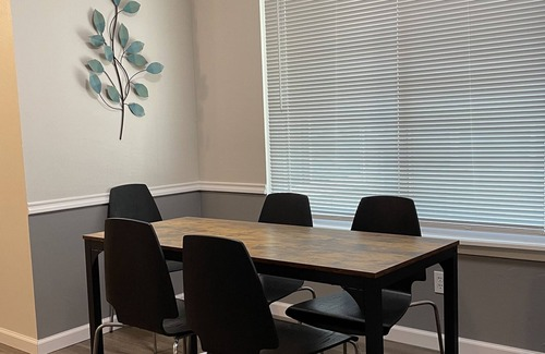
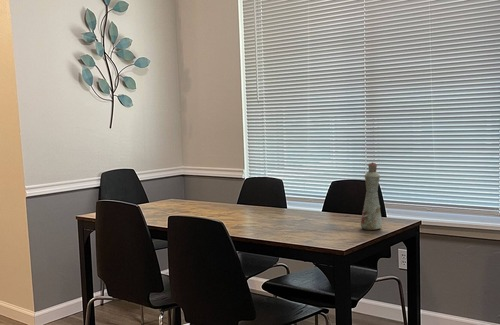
+ bottle (371, 195)
